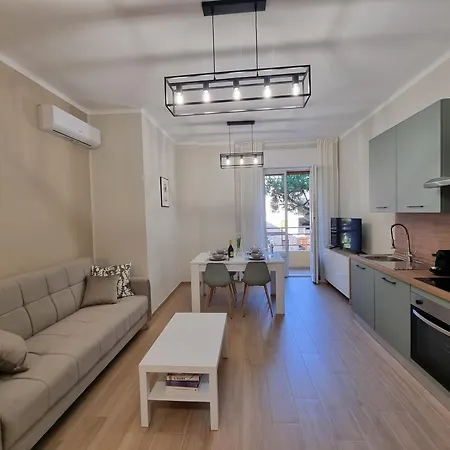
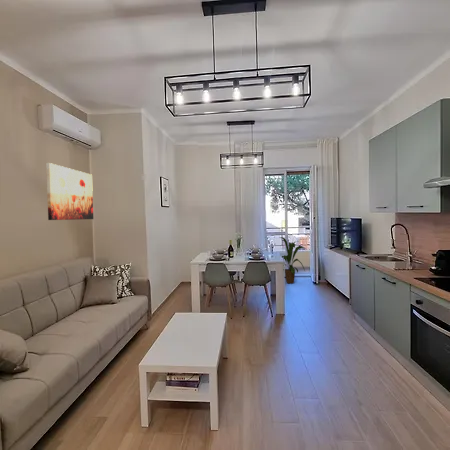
+ house plant (294, 260)
+ wall art (72, 194)
